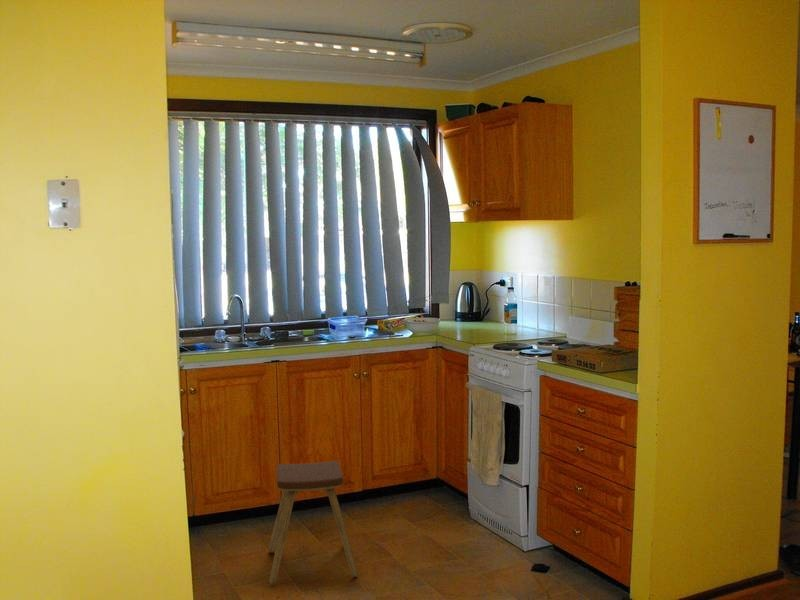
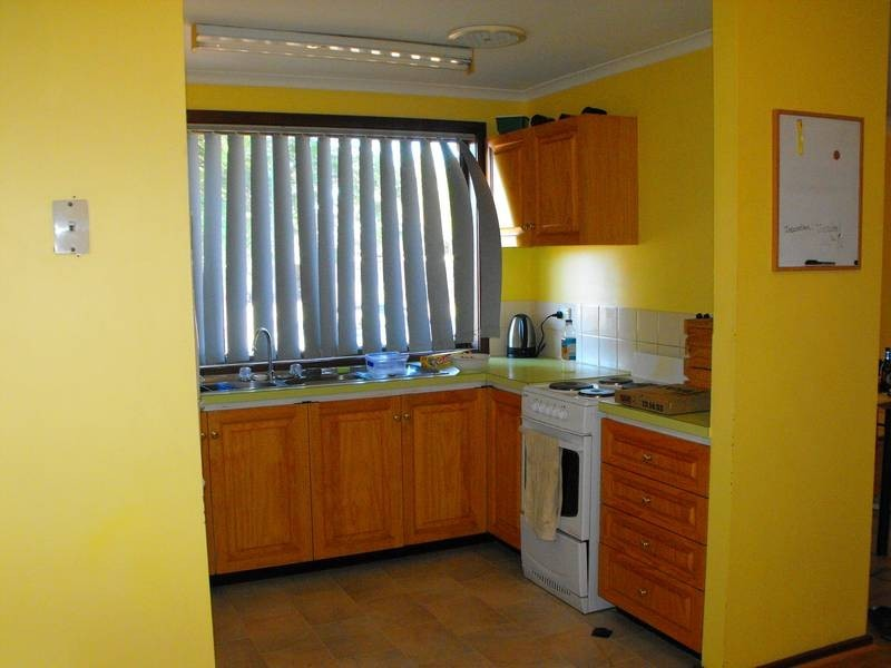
- music stool (291, 511)
